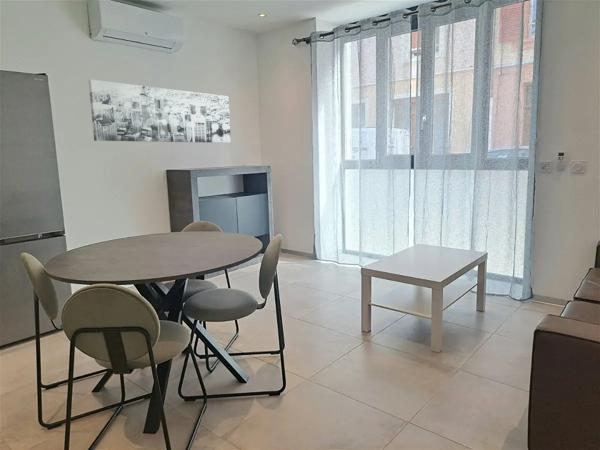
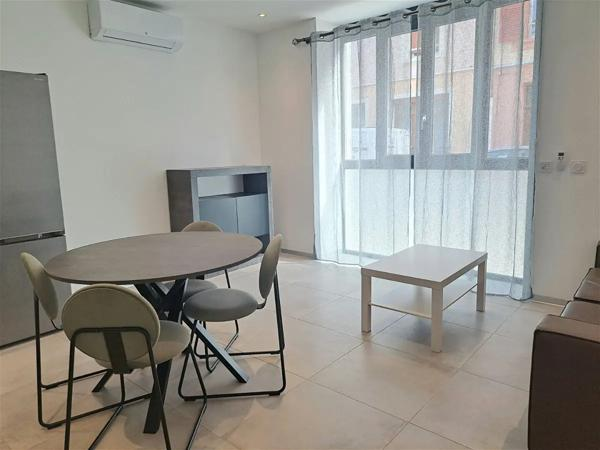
- wall art (169, 115)
